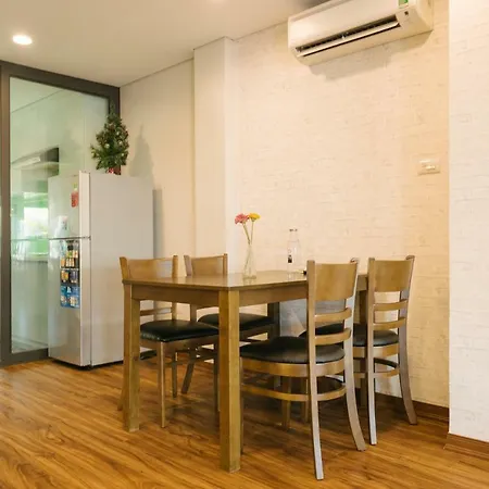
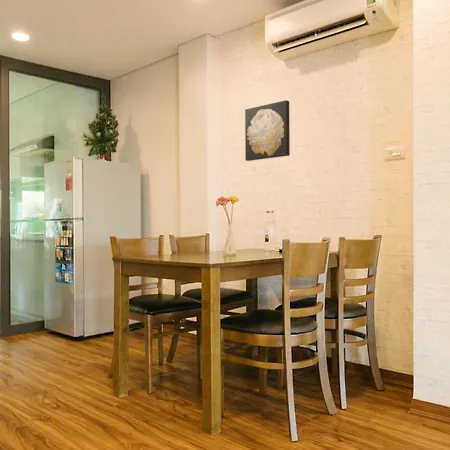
+ wall art (266, 131)
